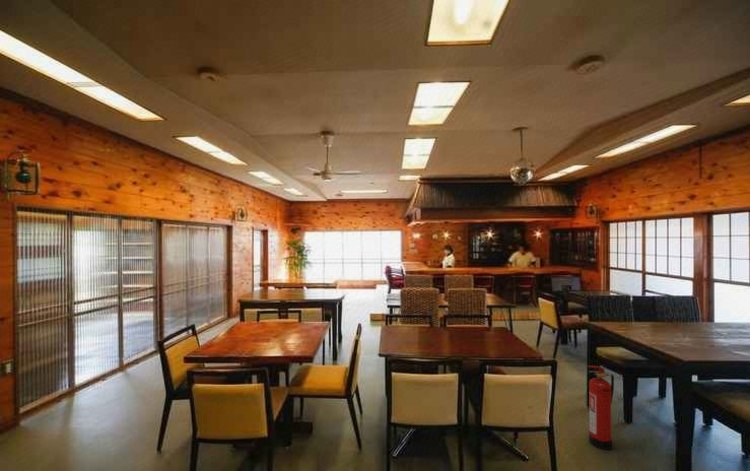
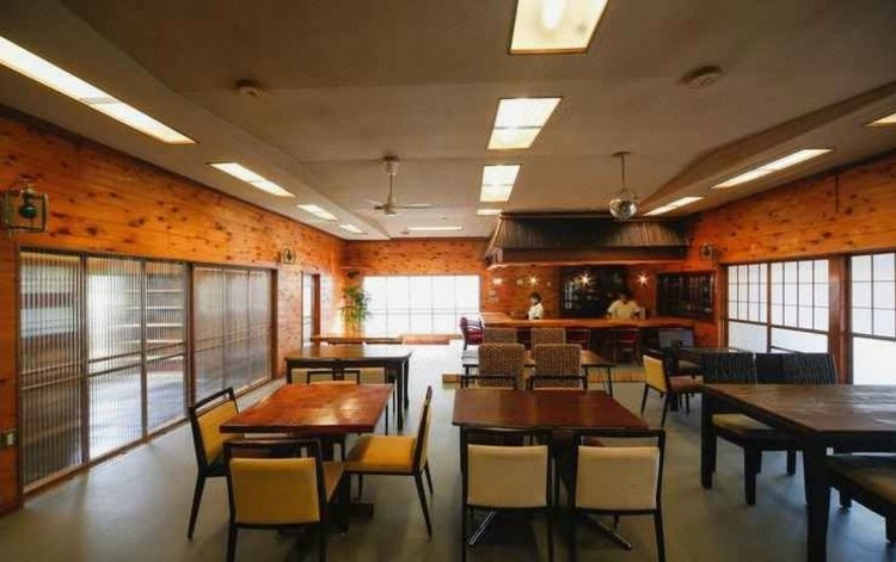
- fire extinguisher (601, 405)
